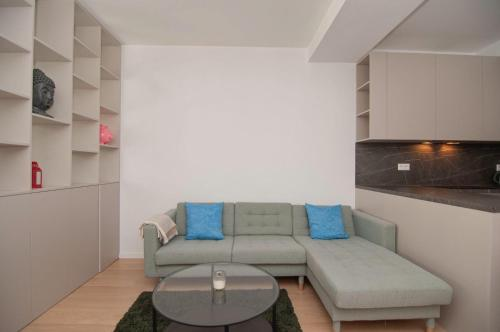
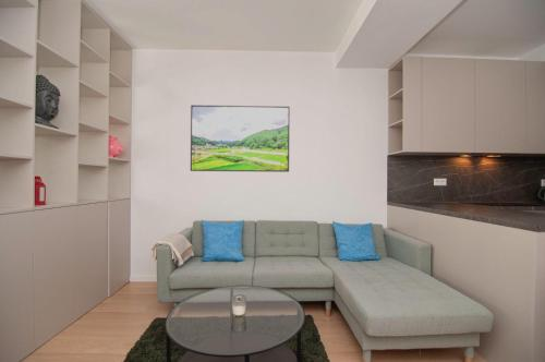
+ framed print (240, 138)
